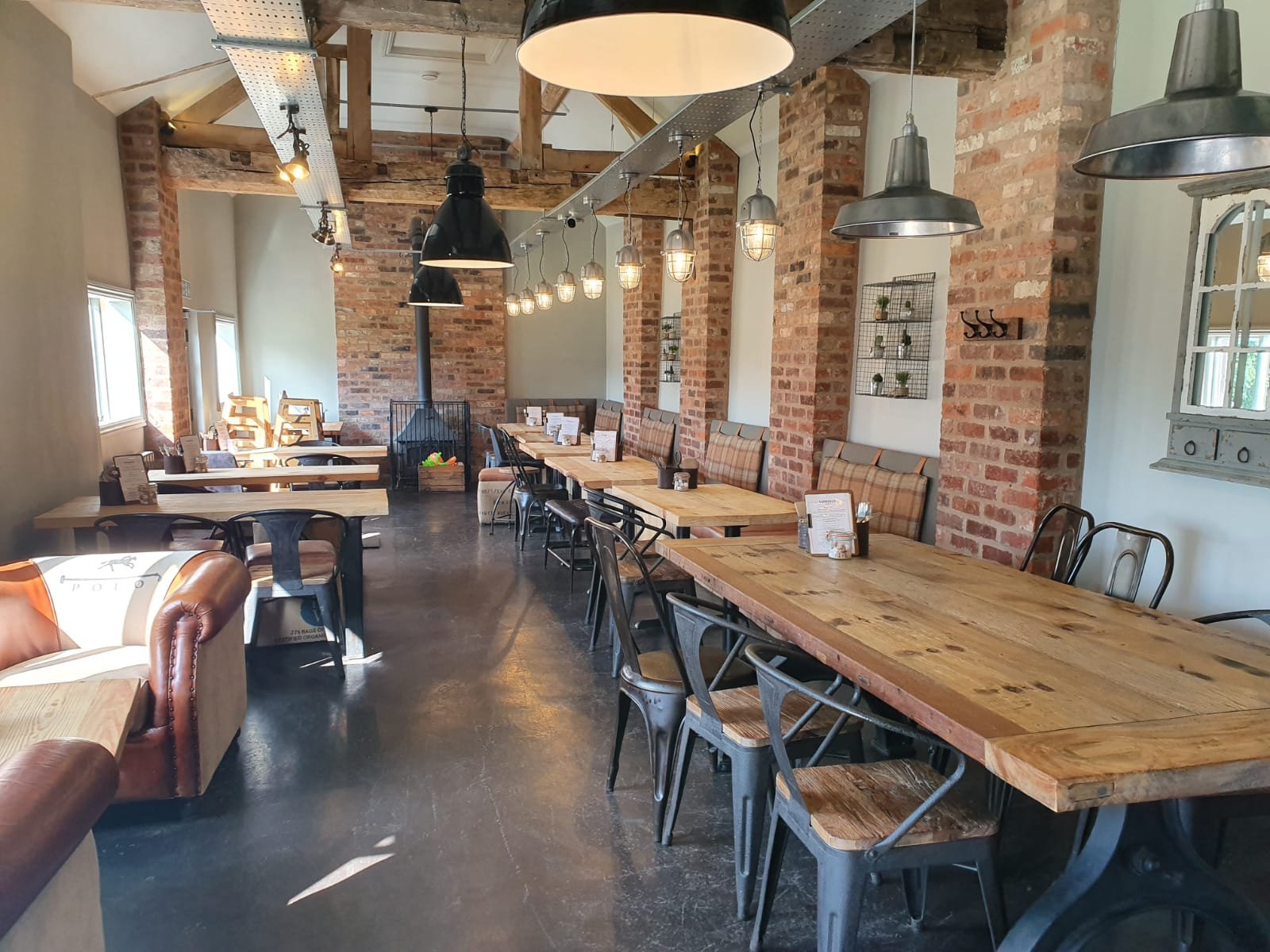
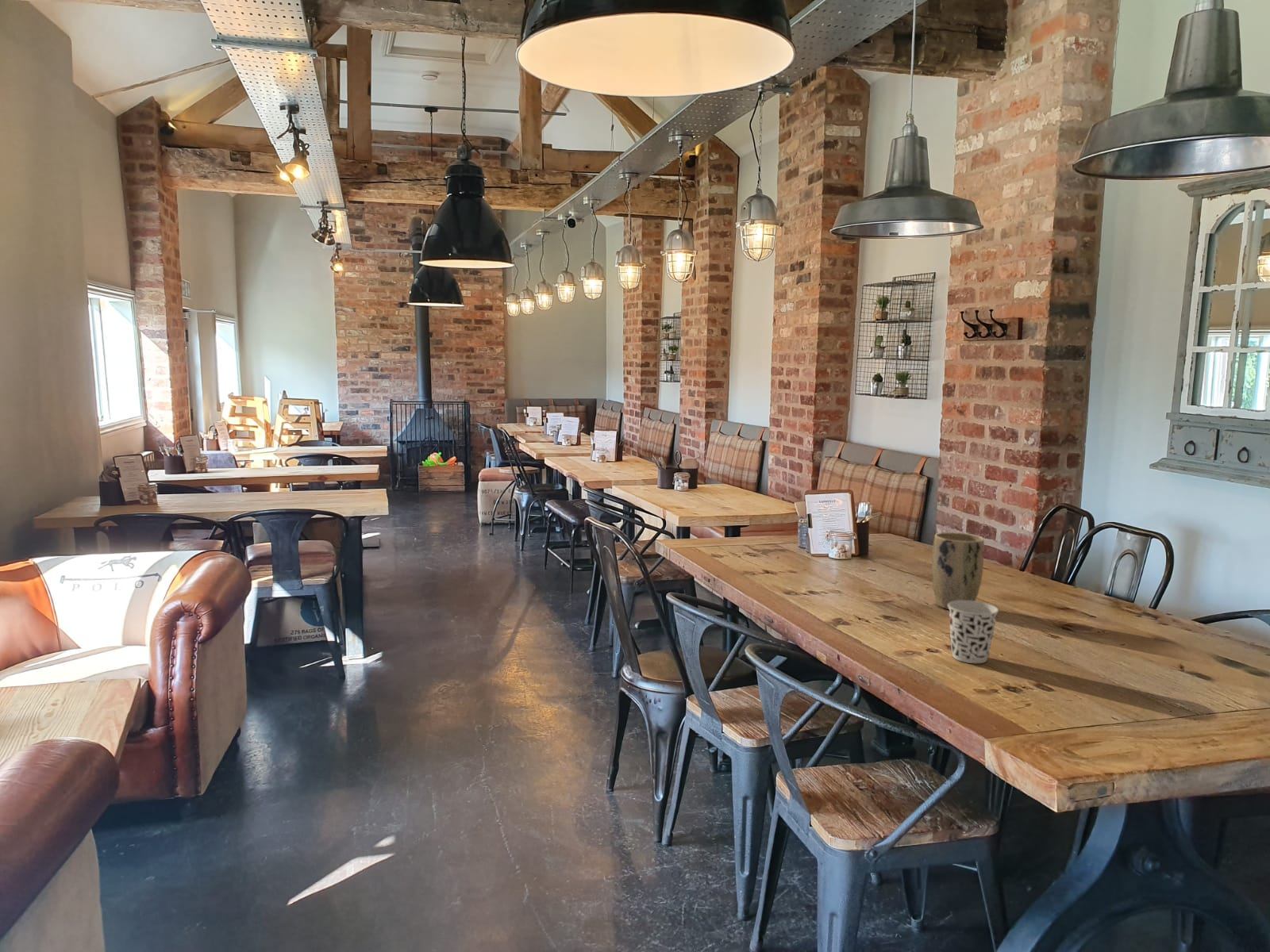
+ cup (971, 632)
+ plant pot (956, 571)
